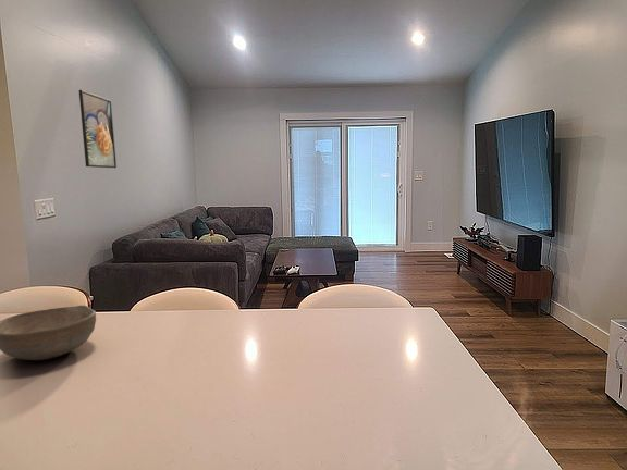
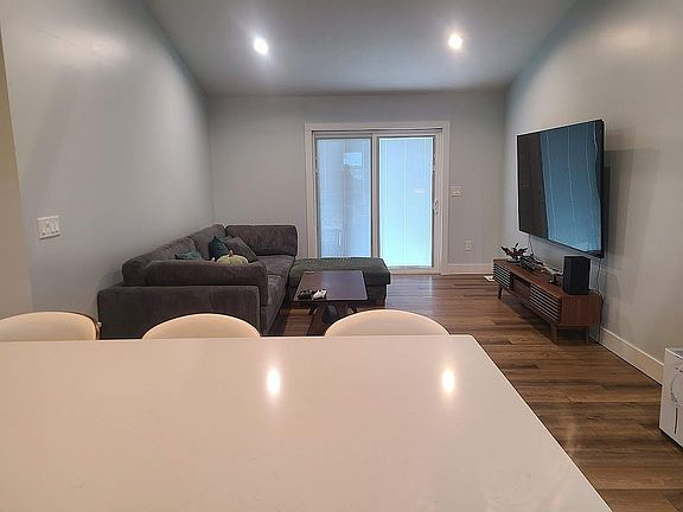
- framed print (99, 132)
- bowl (46, 335)
